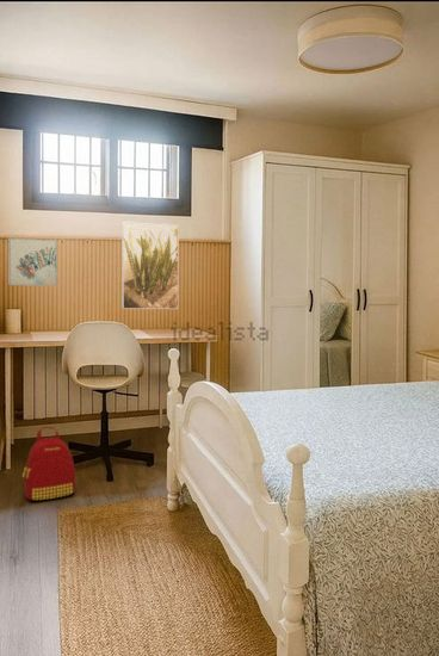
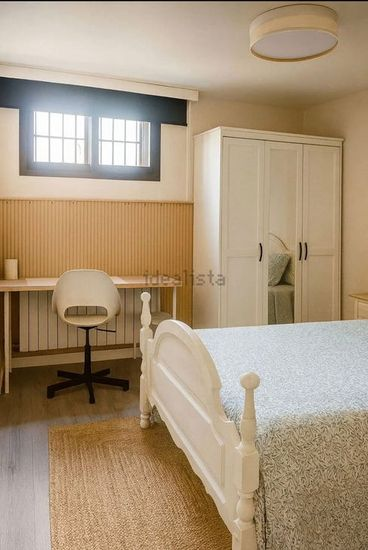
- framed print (150, 266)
- wall art (32, 261)
- backpack (49, 462)
